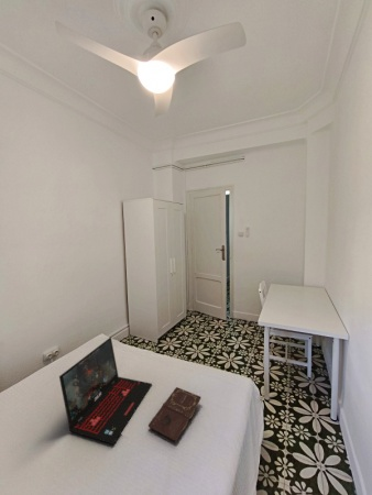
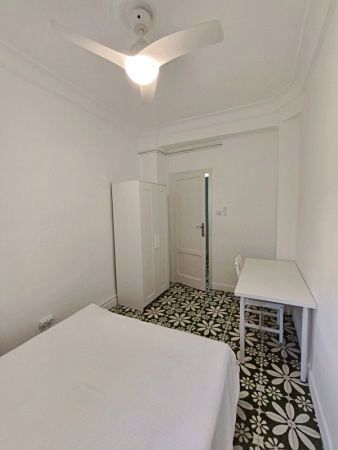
- laptop (111, 382)
- book (175, 411)
